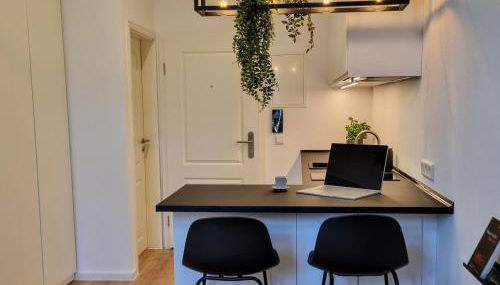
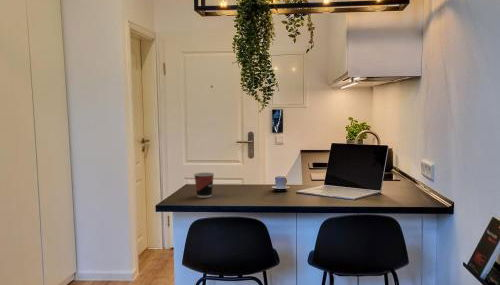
+ cup (204, 185)
